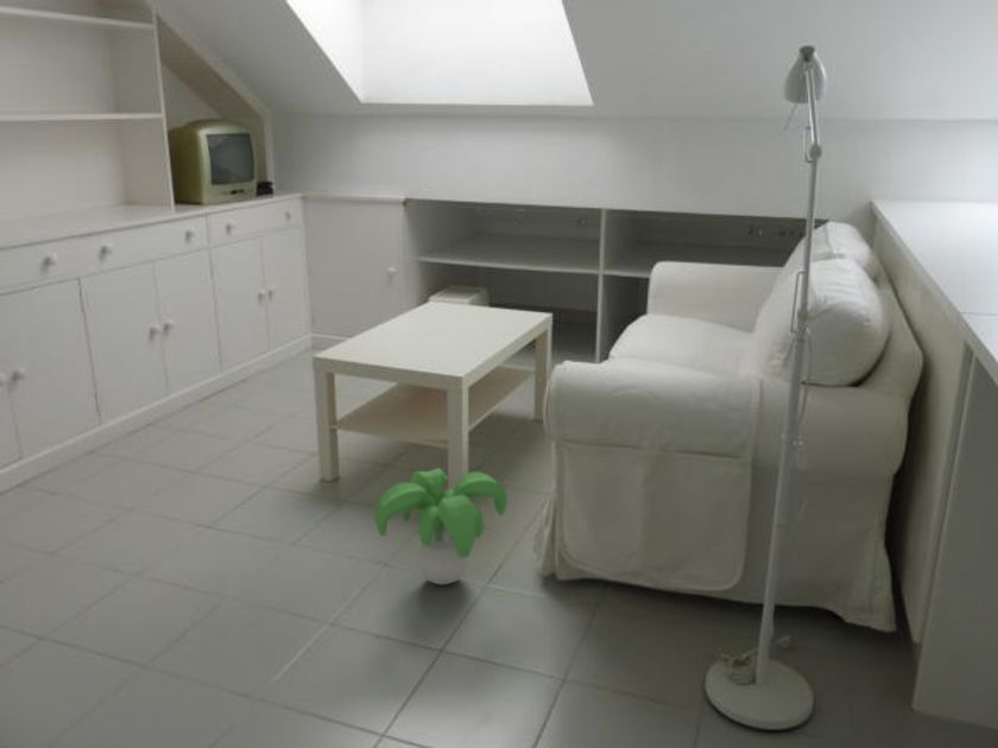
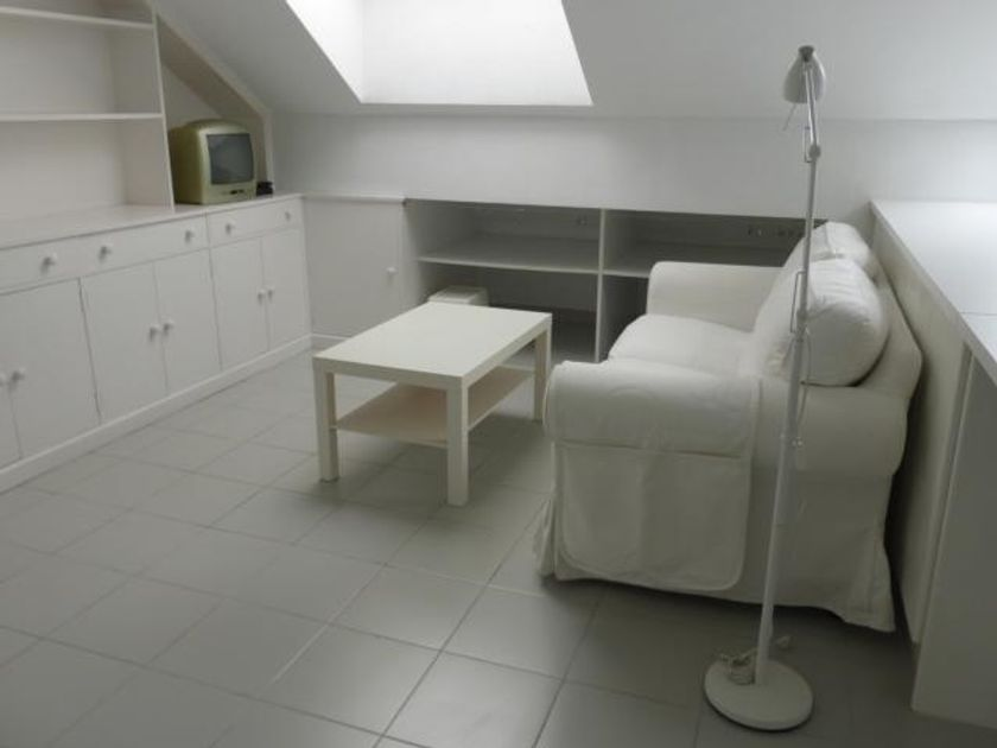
- decorative plant (442, 531)
